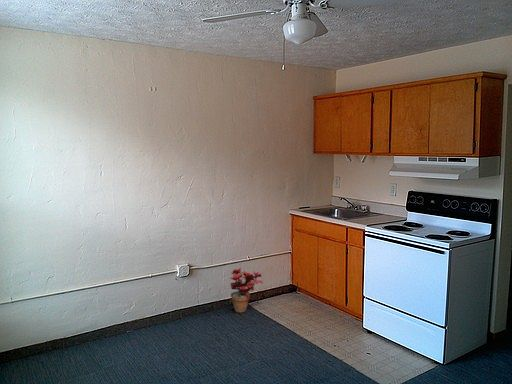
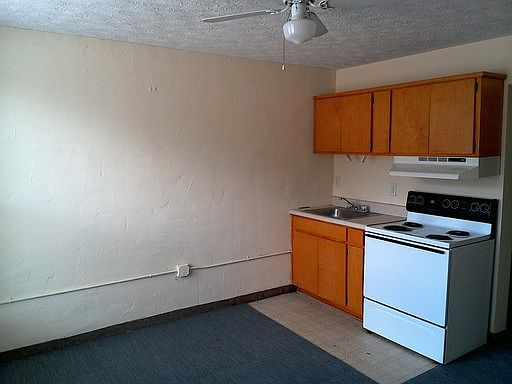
- potted plant (243, 290)
